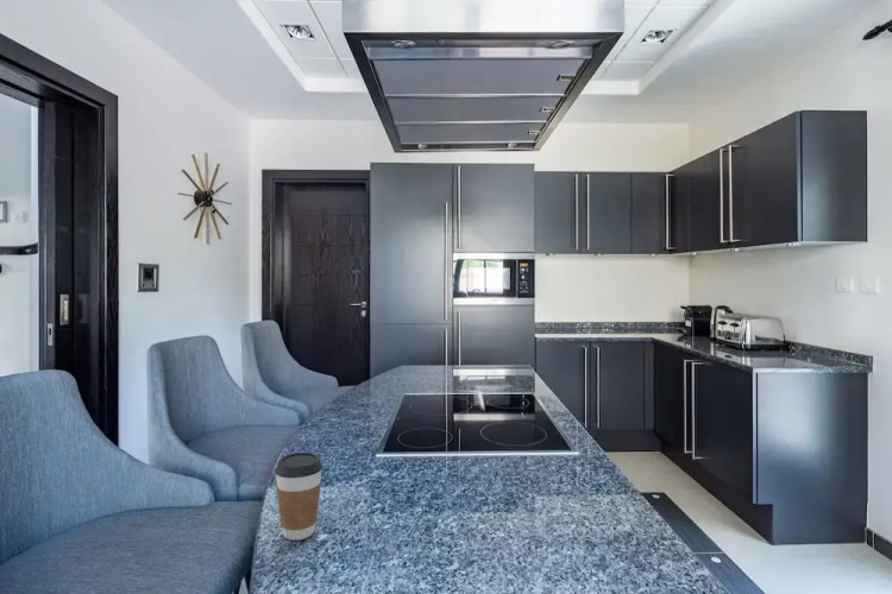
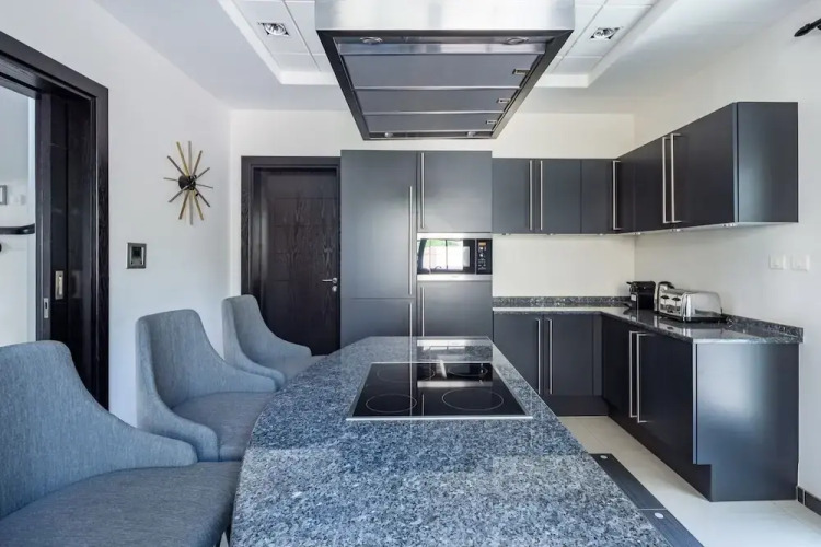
- coffee cup (299, 495)
